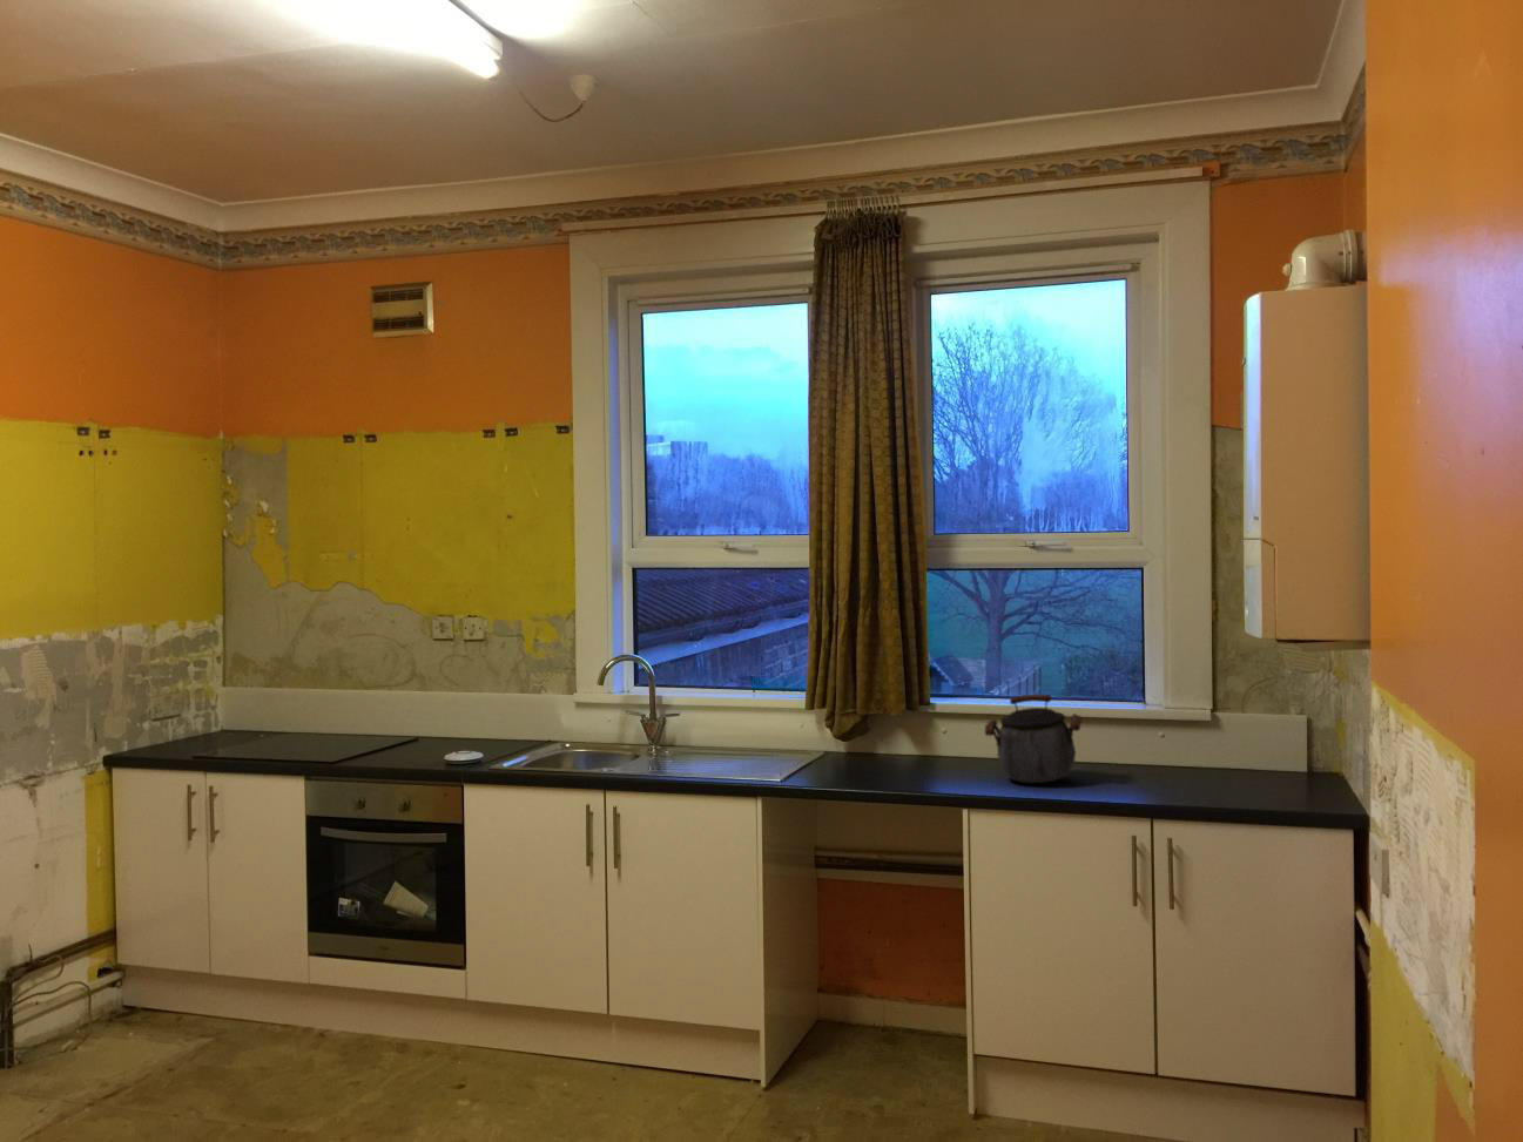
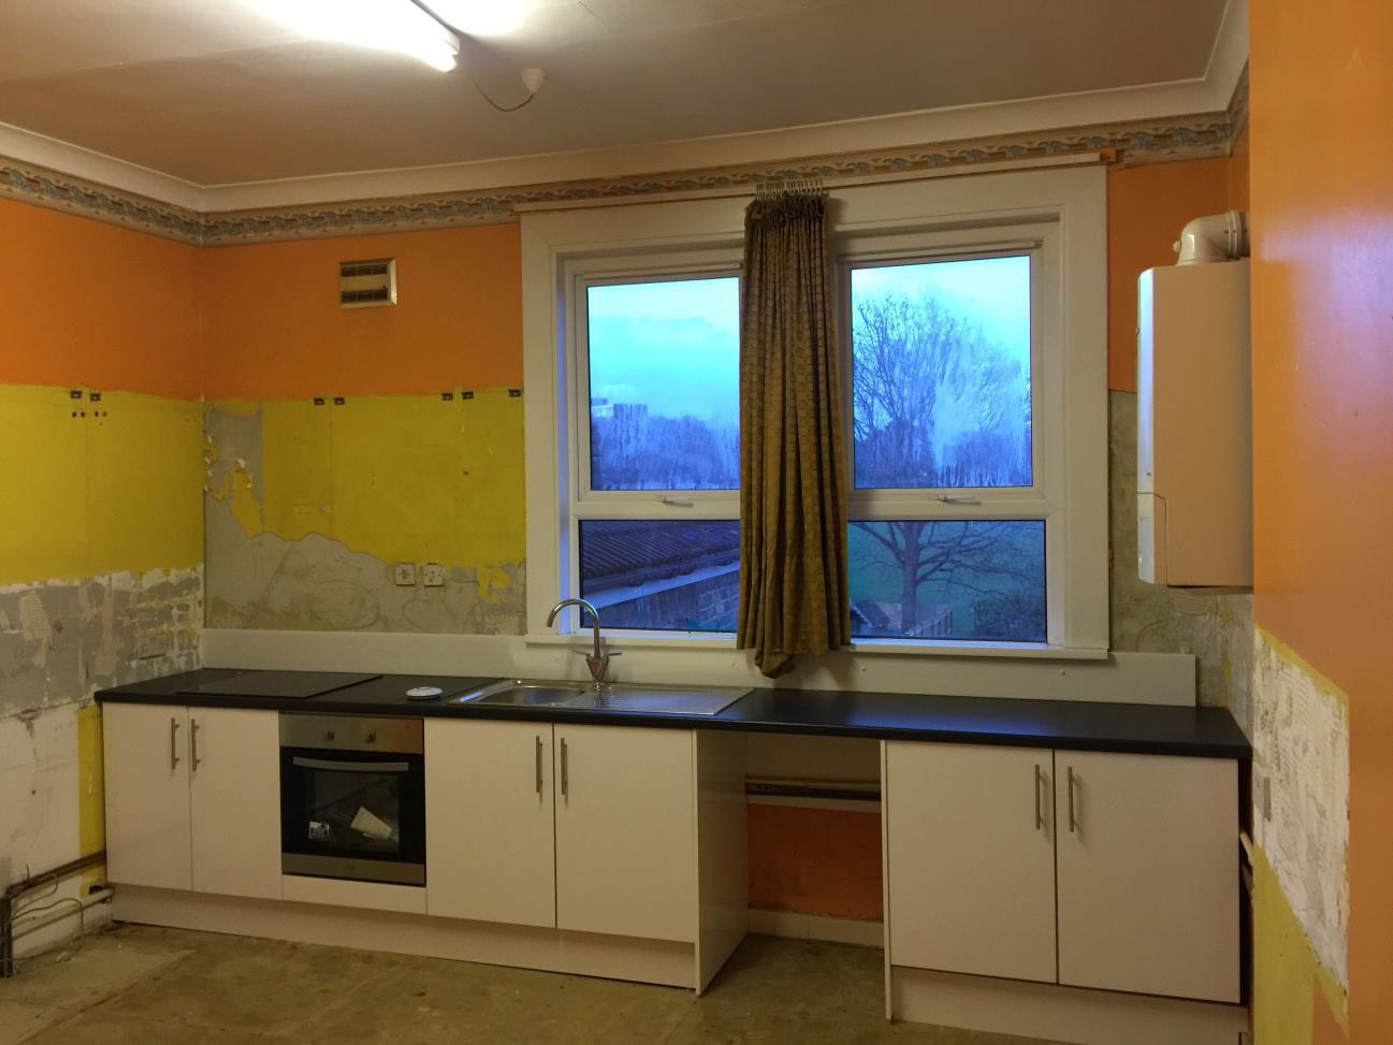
- kettle (1032, 737)
